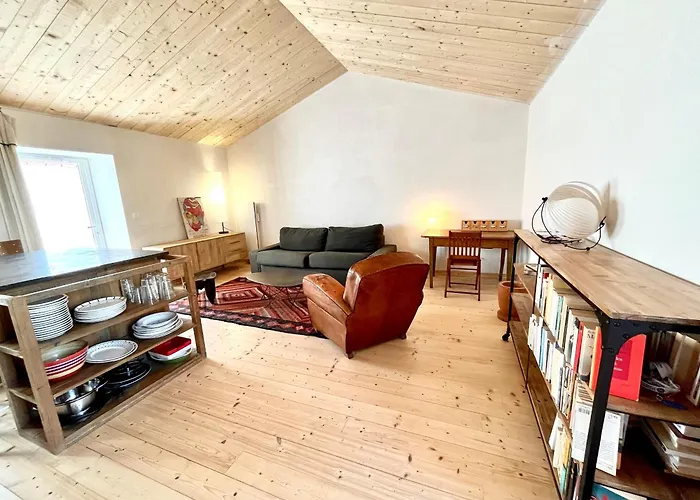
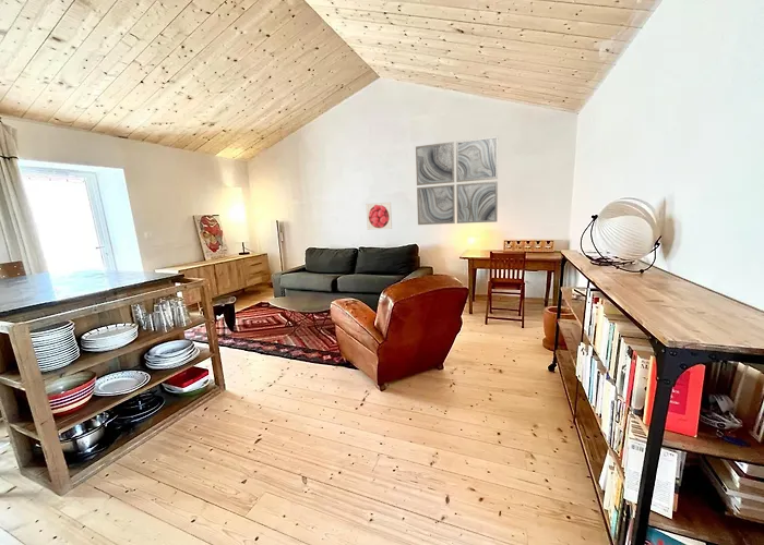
+ wall art (456, 184)
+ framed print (379, 216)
